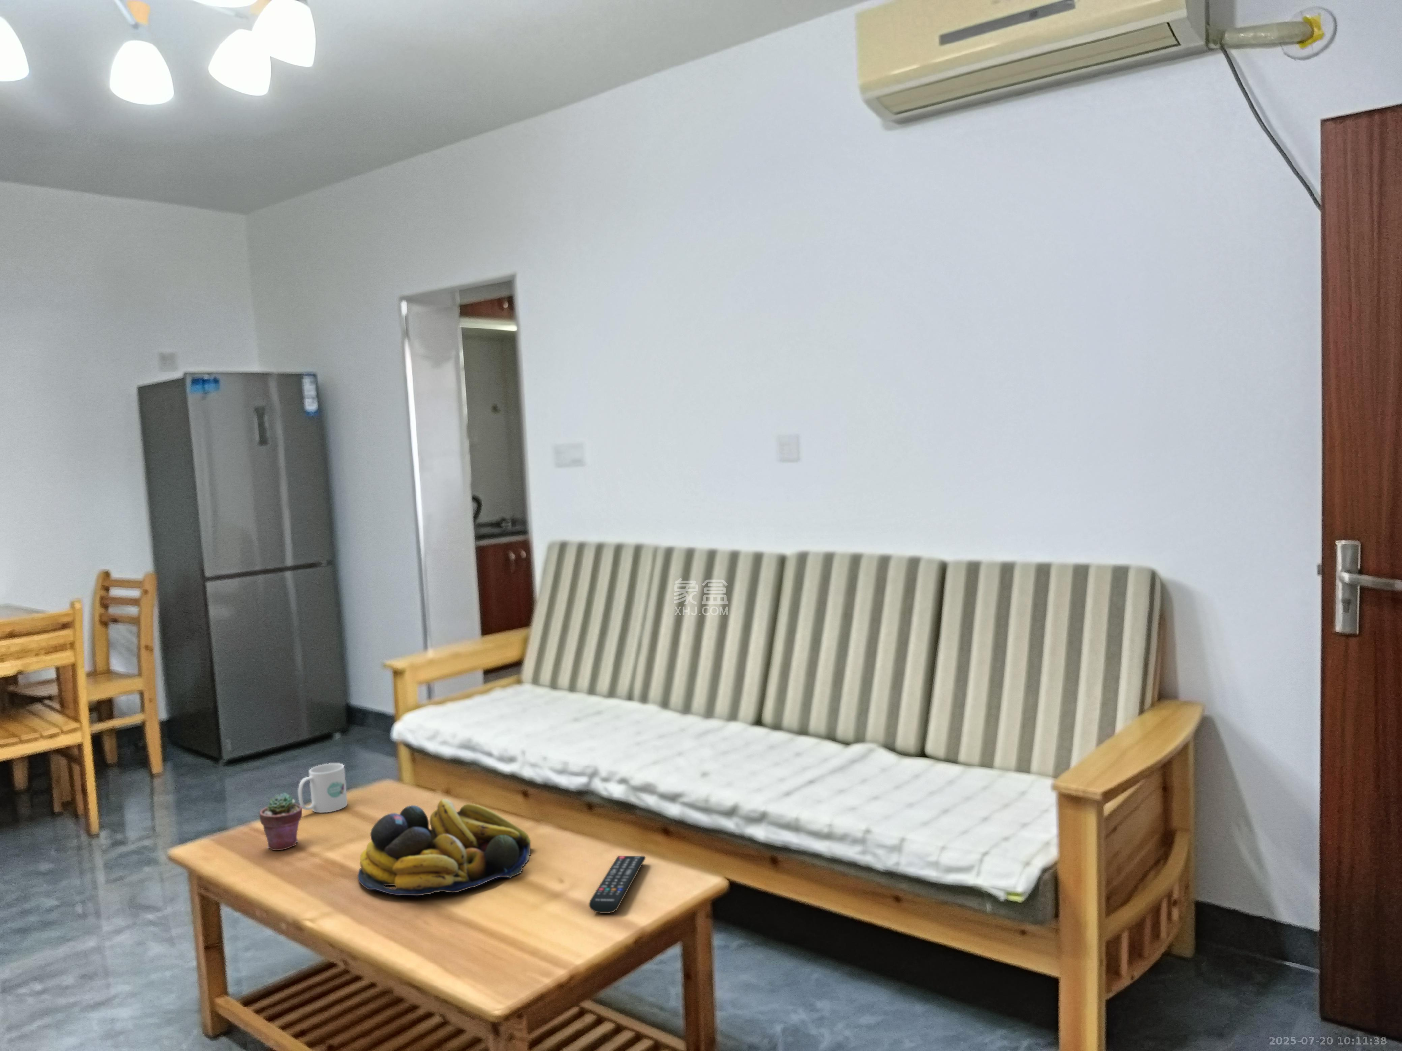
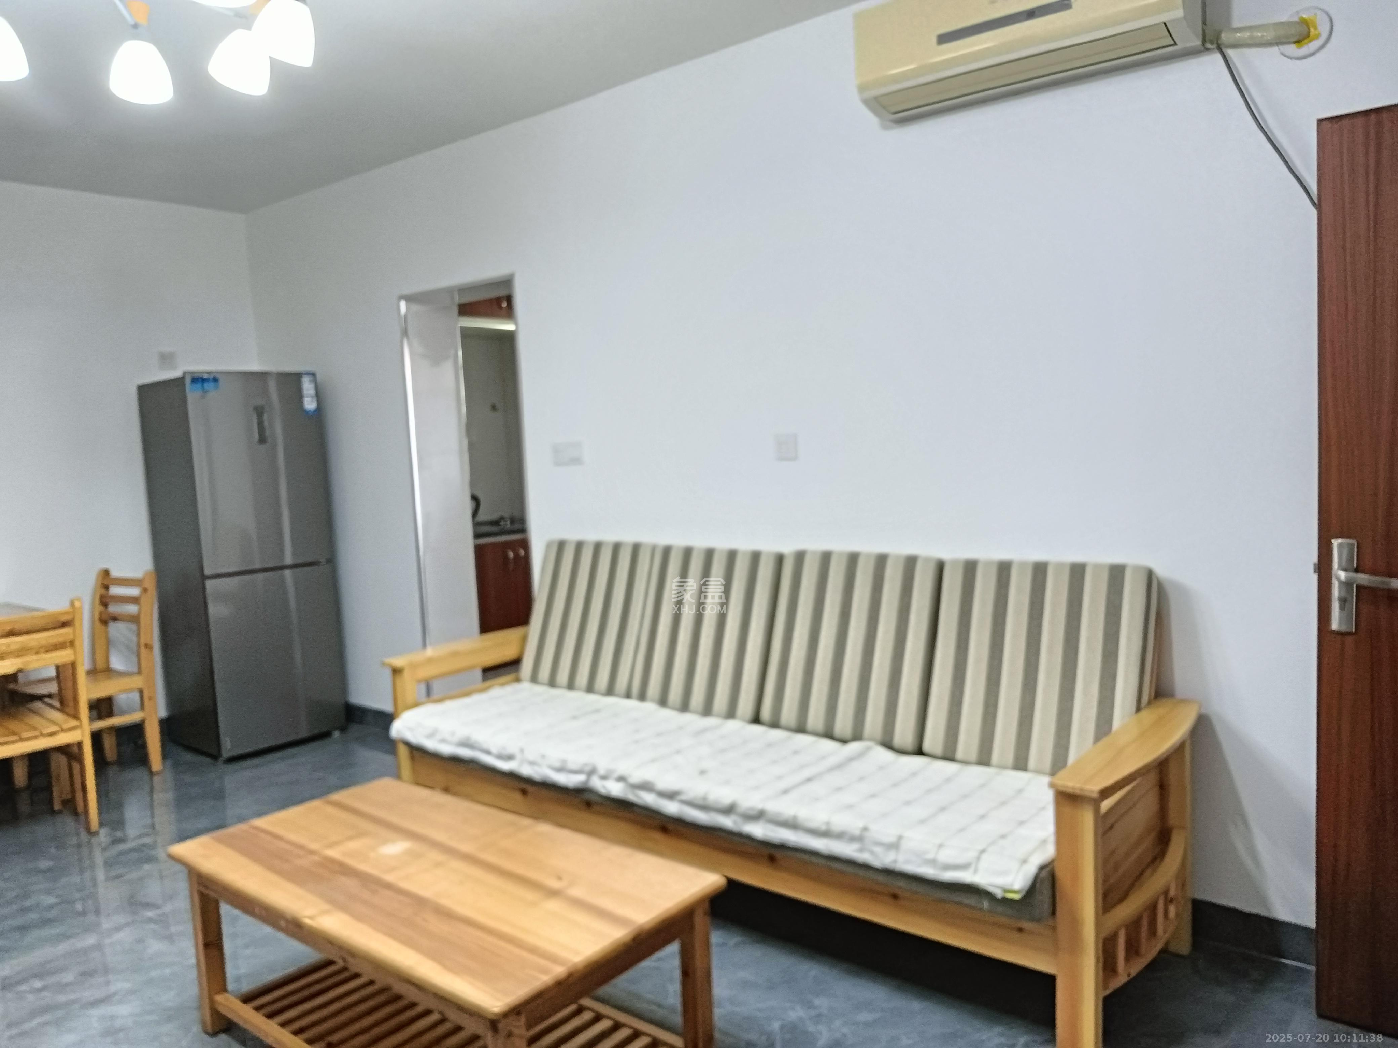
- fruit bowl (443, 835)
- mug (321, 789)
- potted succulent (282, 820)
- remote control (619, 882)
